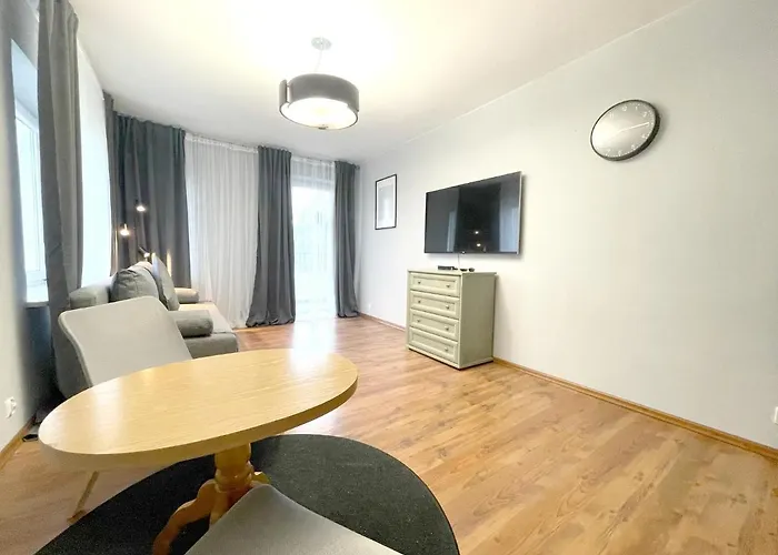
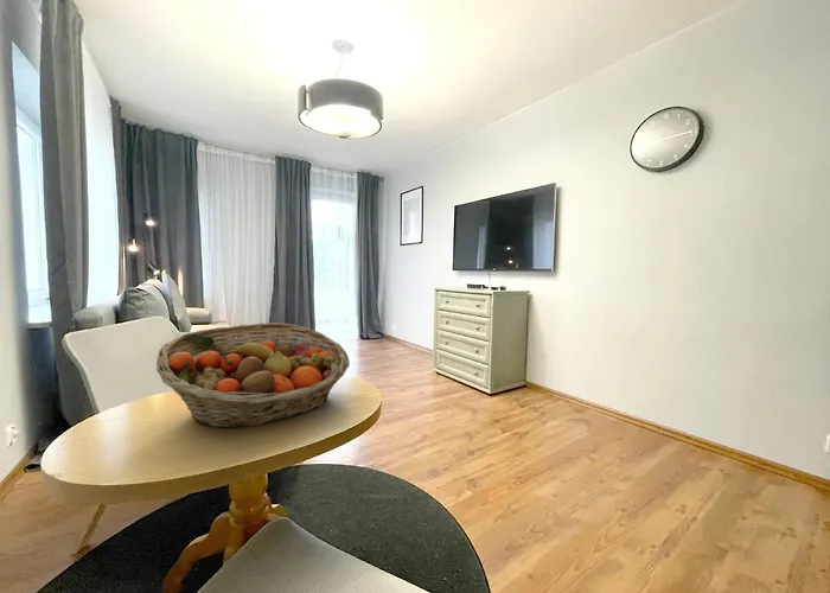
+ fruit basket (263, 368)
